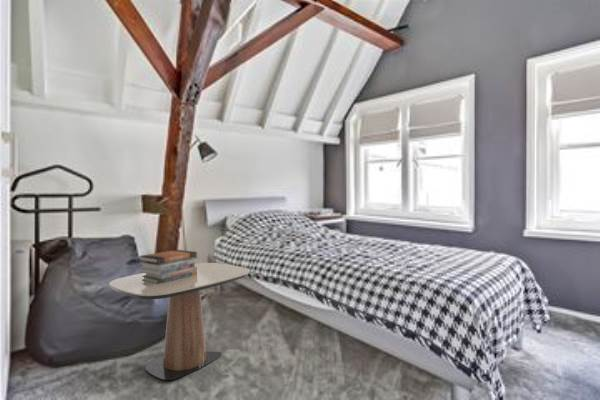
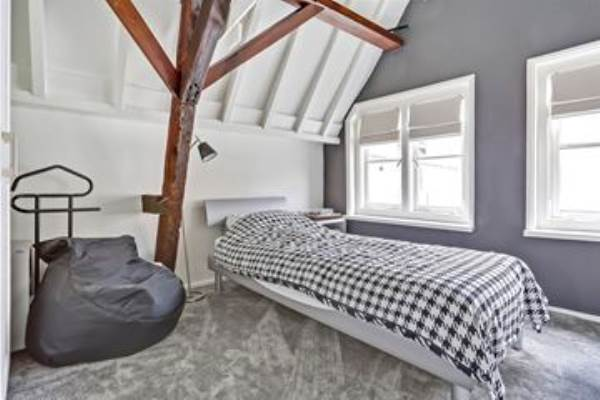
- book stack (169, 265)
- side table (185, 317)
